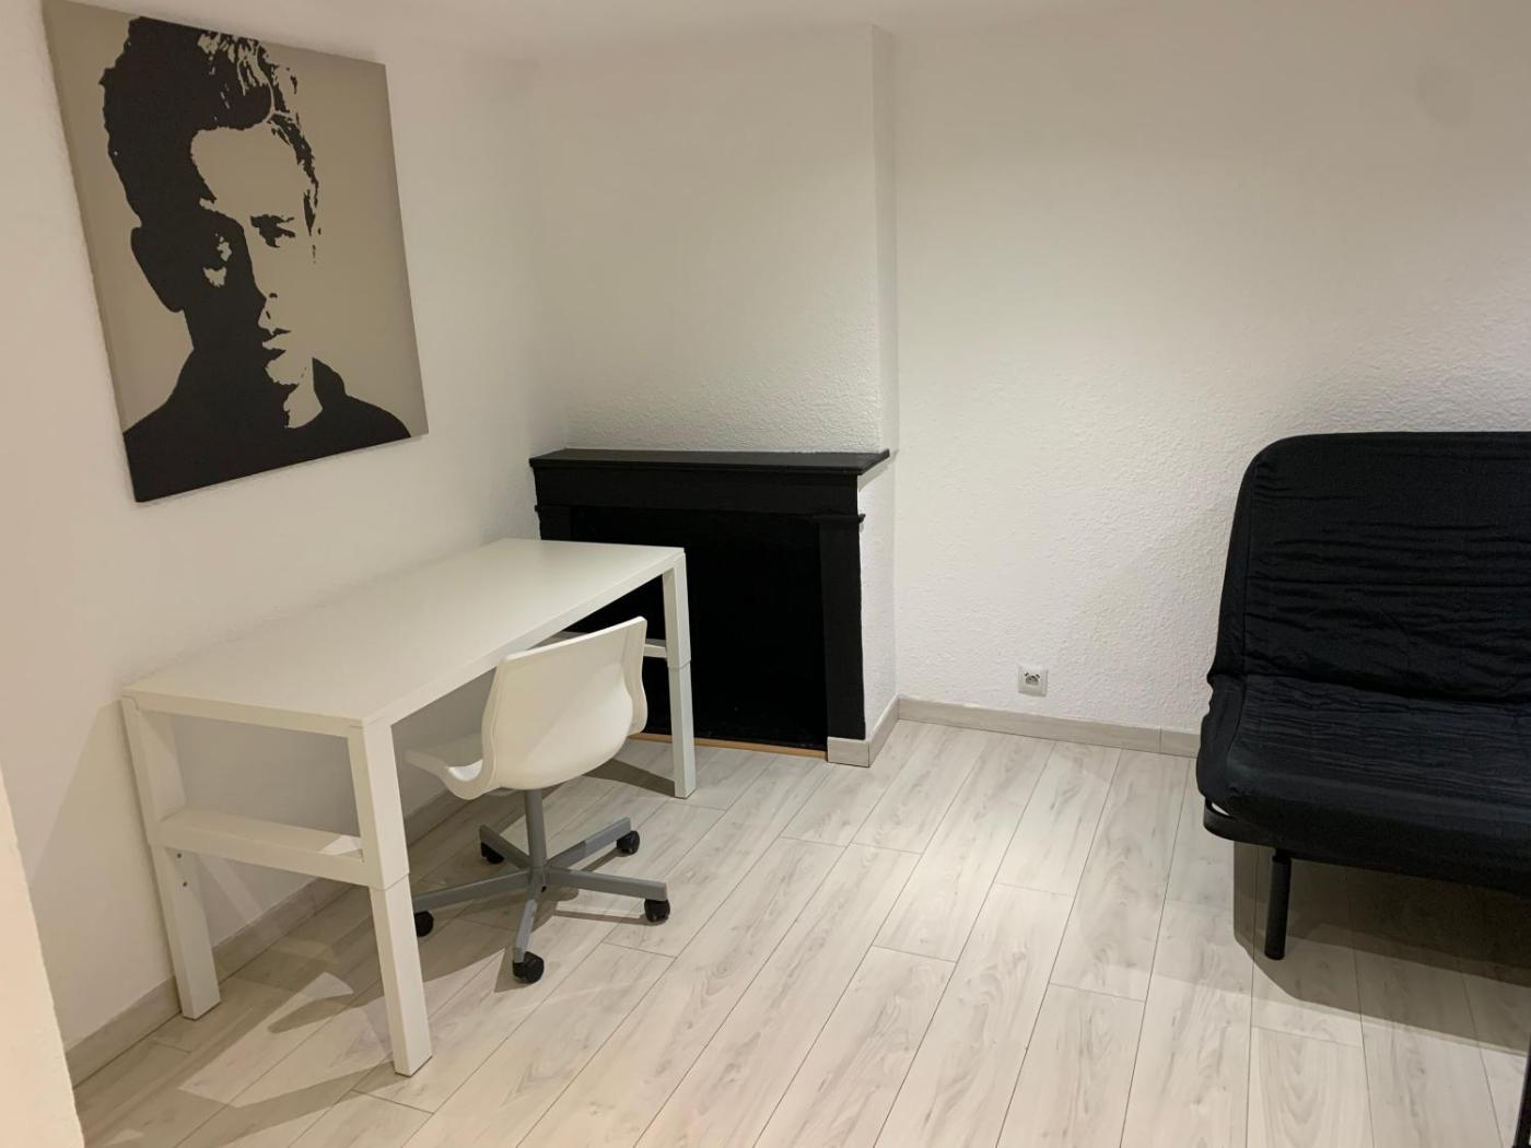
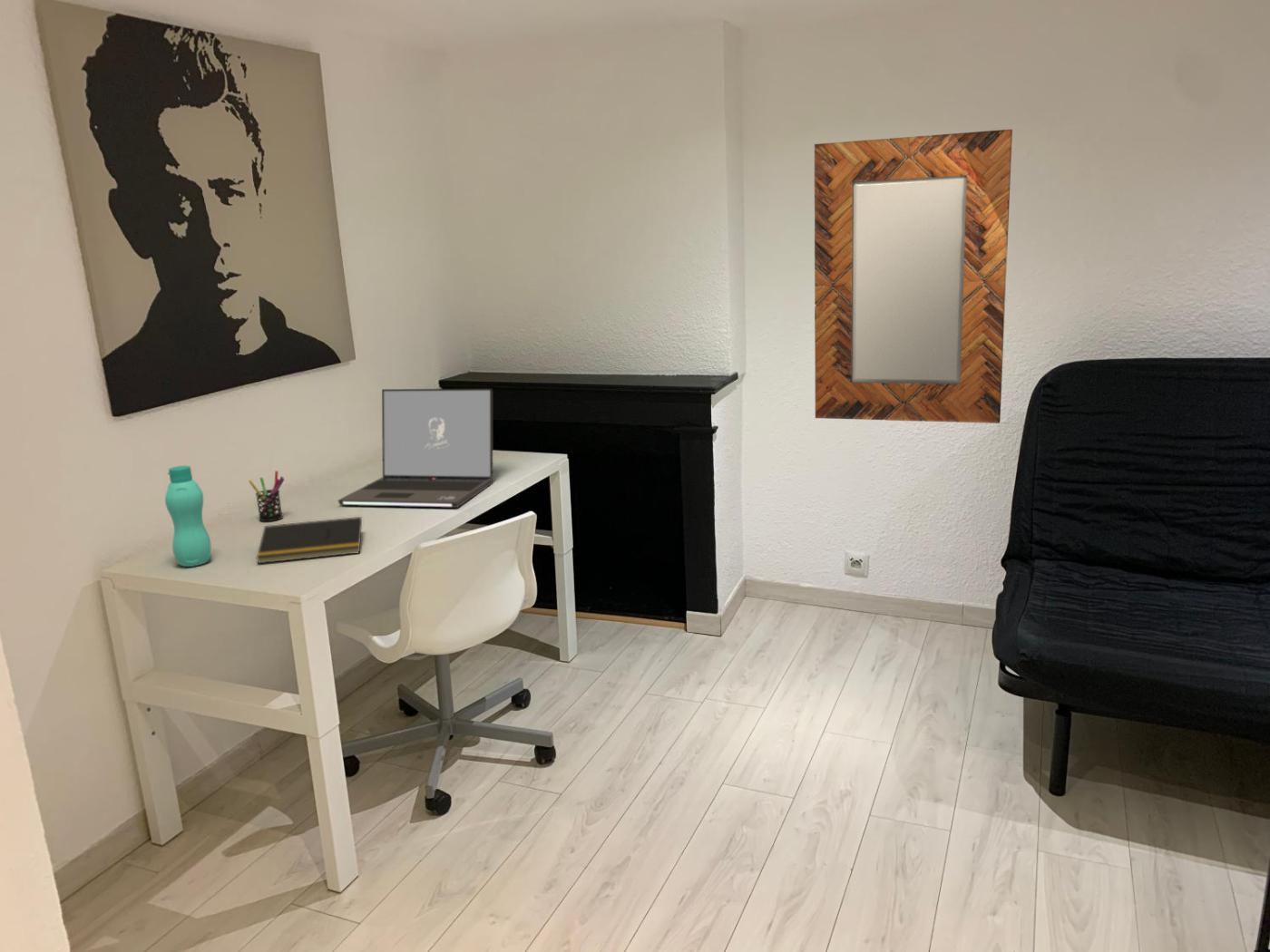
+ notepad (311, 539)
+ bottle (187, 515)
+ laptop (417, 445)
+ pen holder (268, 495)
+ home mirror (907, 283)
